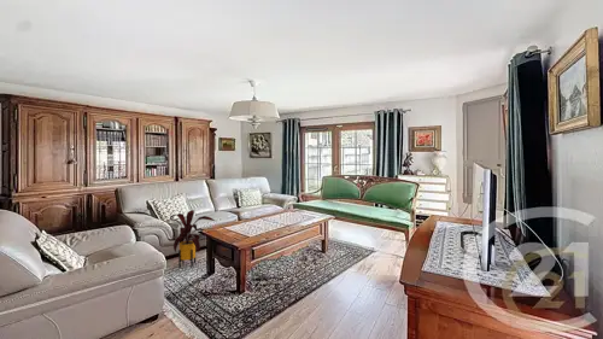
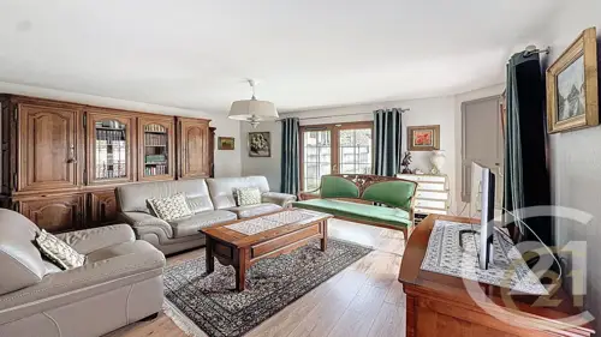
- house plant (185, 238)
